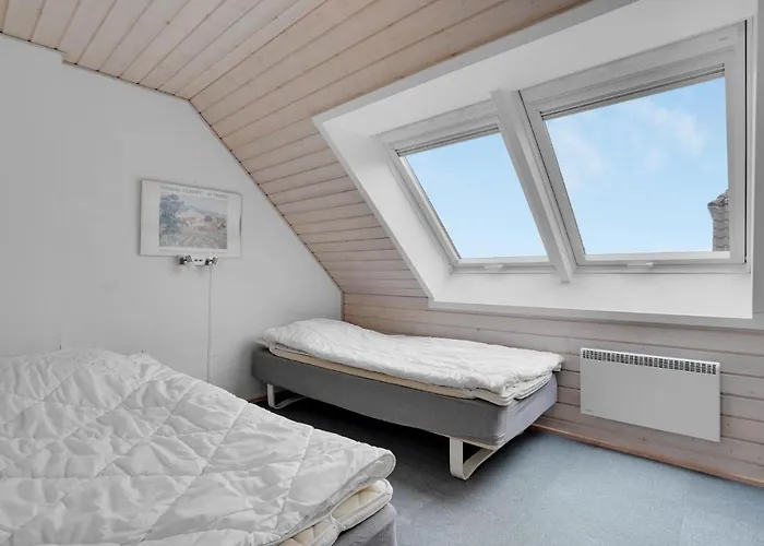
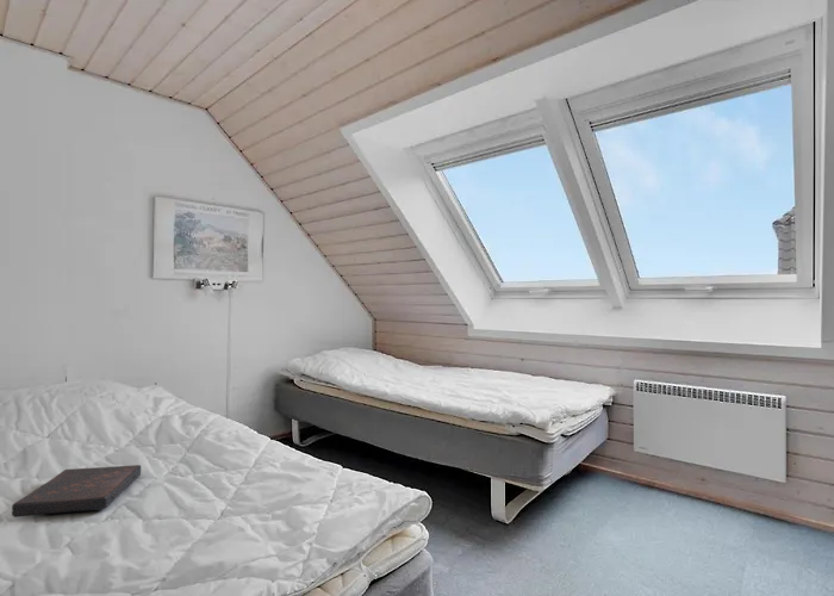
+ book (83, 488)
